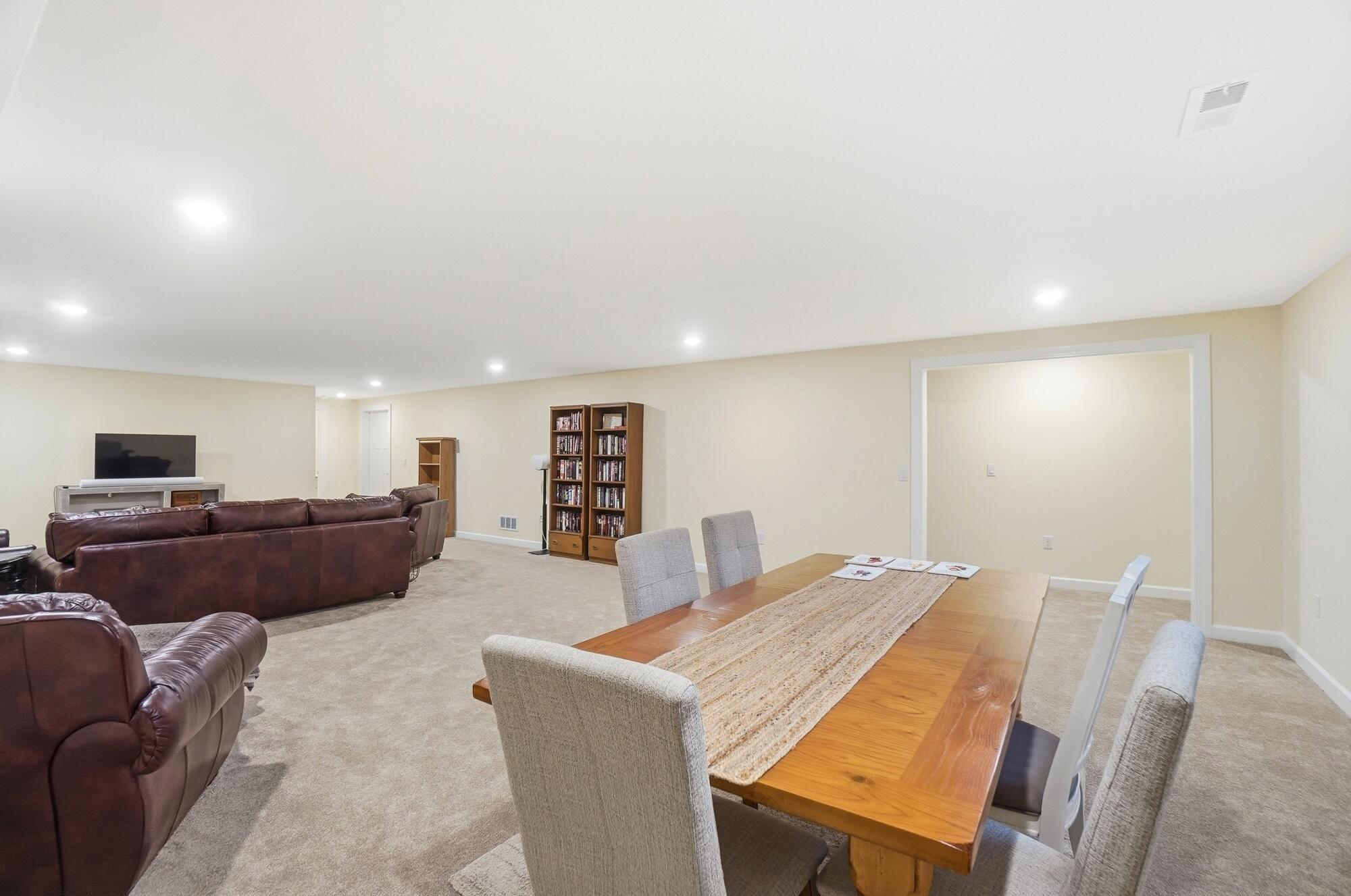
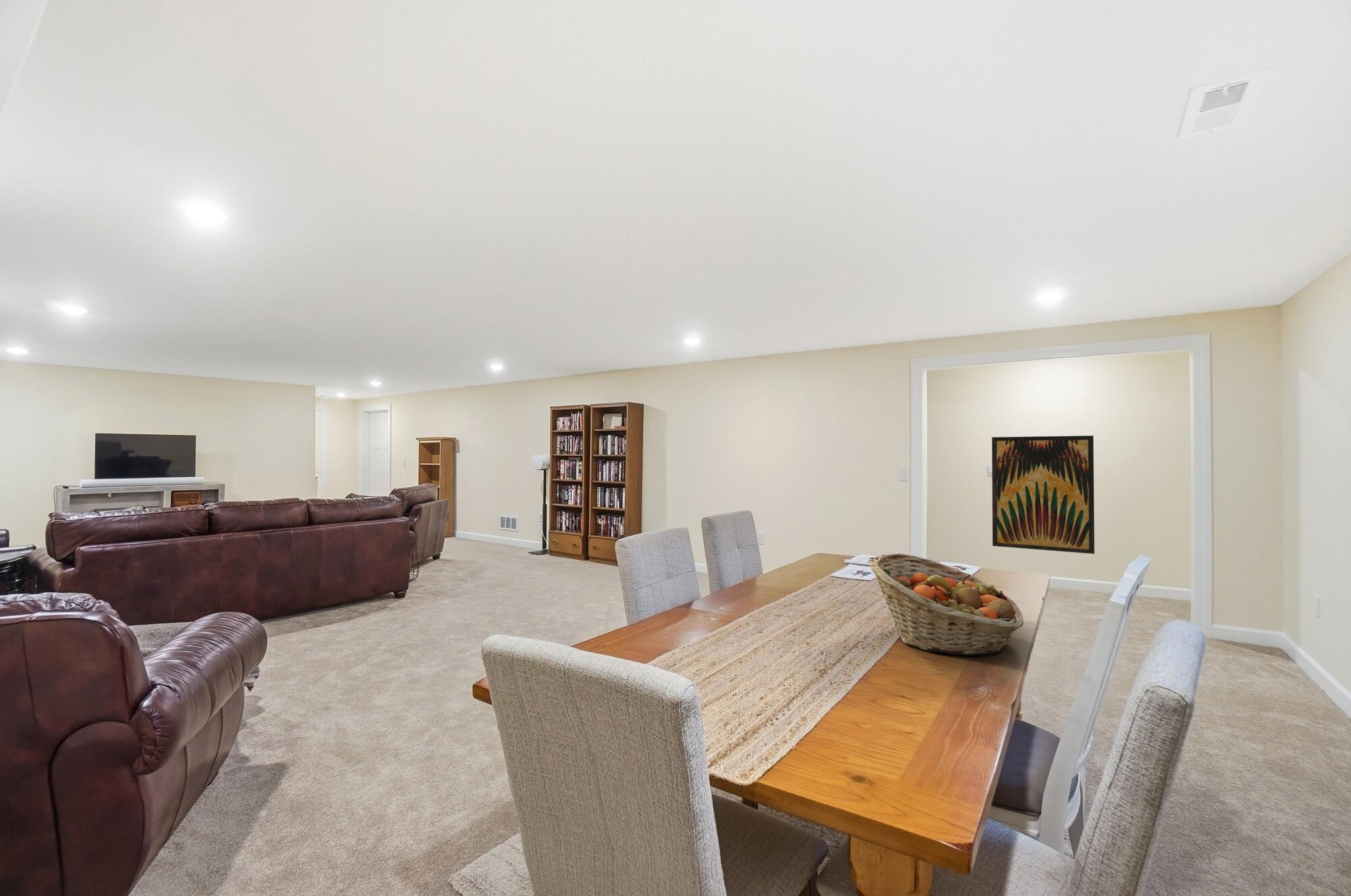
+ fruit basket (944, 599)
+ wall art (1041, 493)
